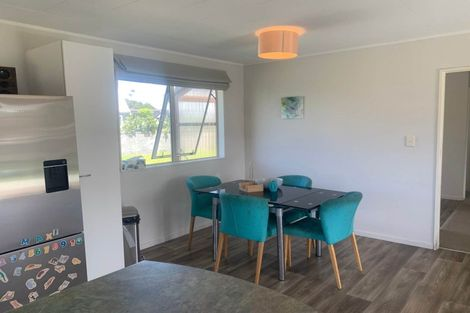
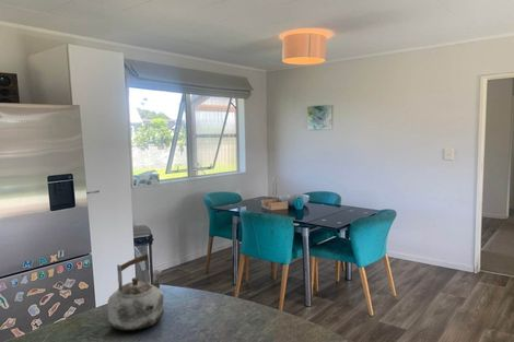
+ kettle (140, 287)
